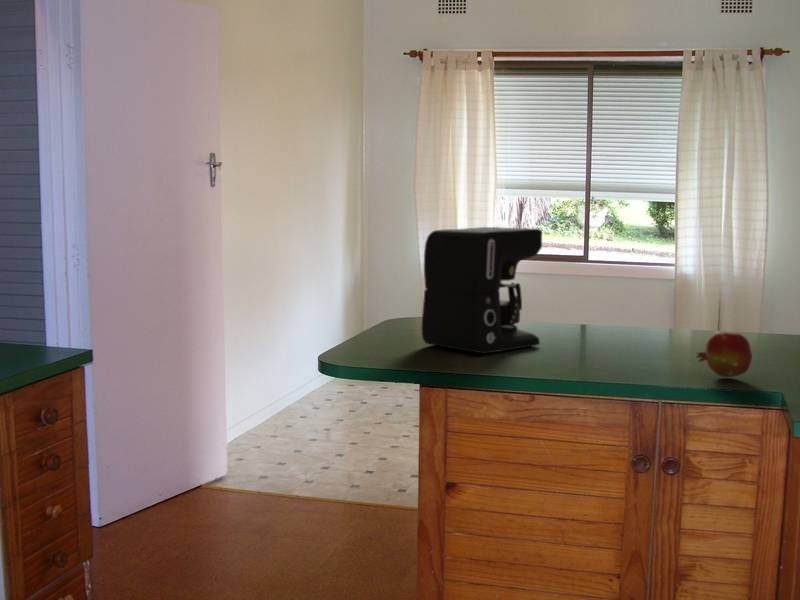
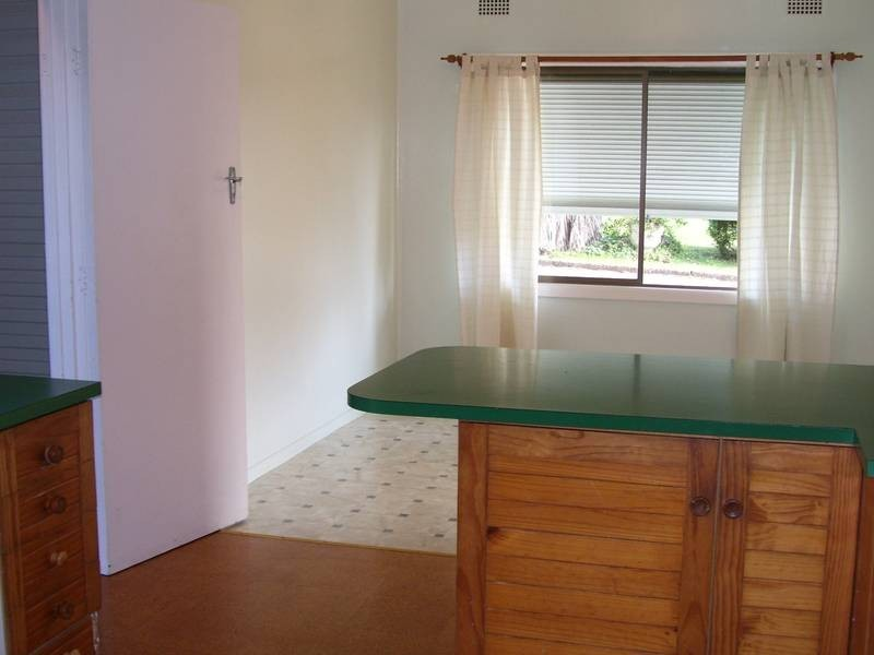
- coffee maker (487, 287)
- fruit (723, 354)
